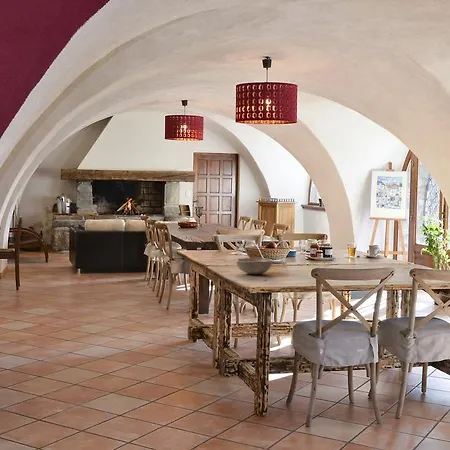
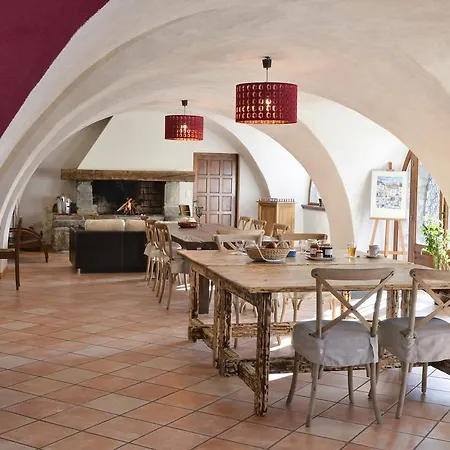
- bowl (254, 266)
